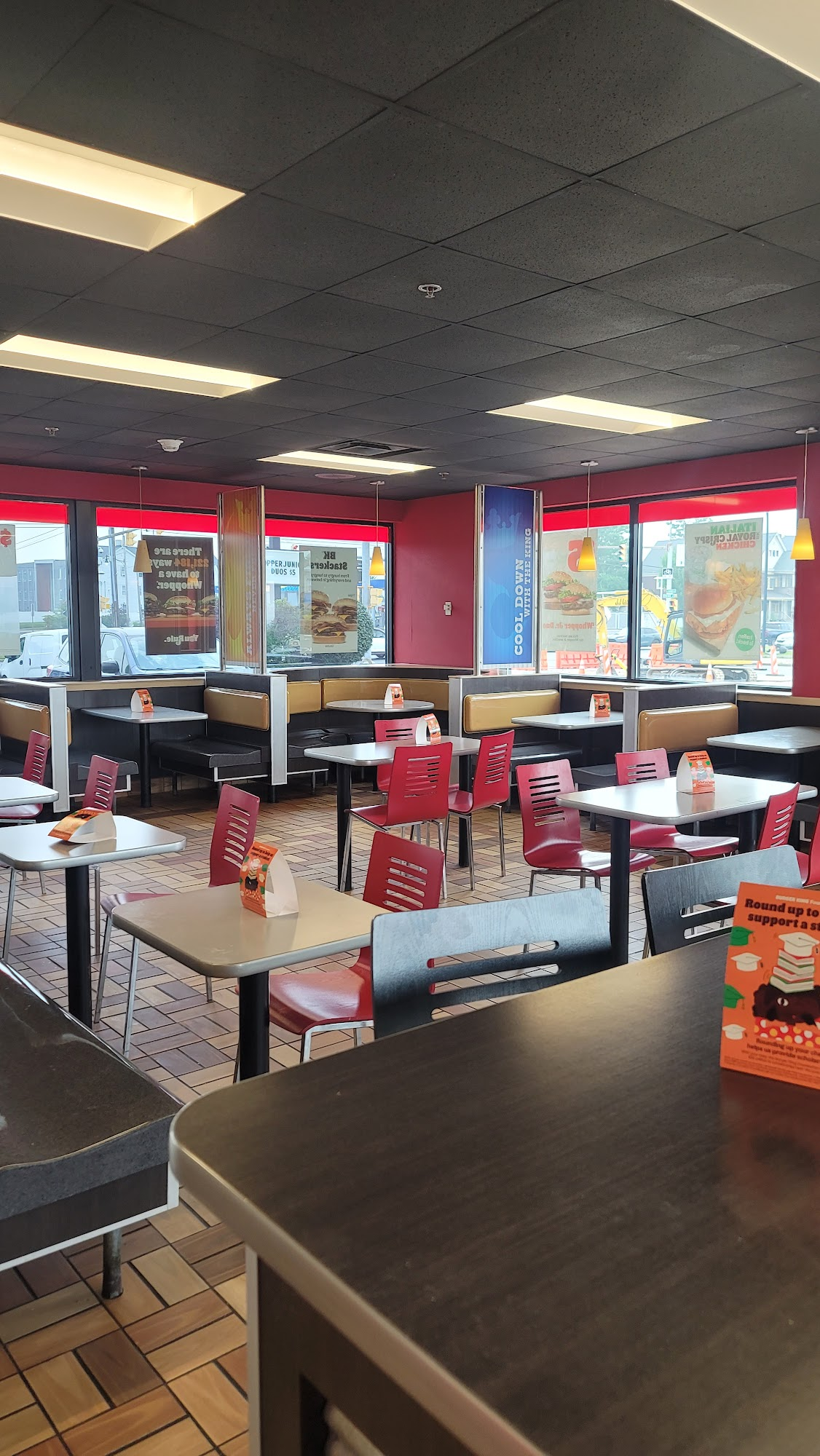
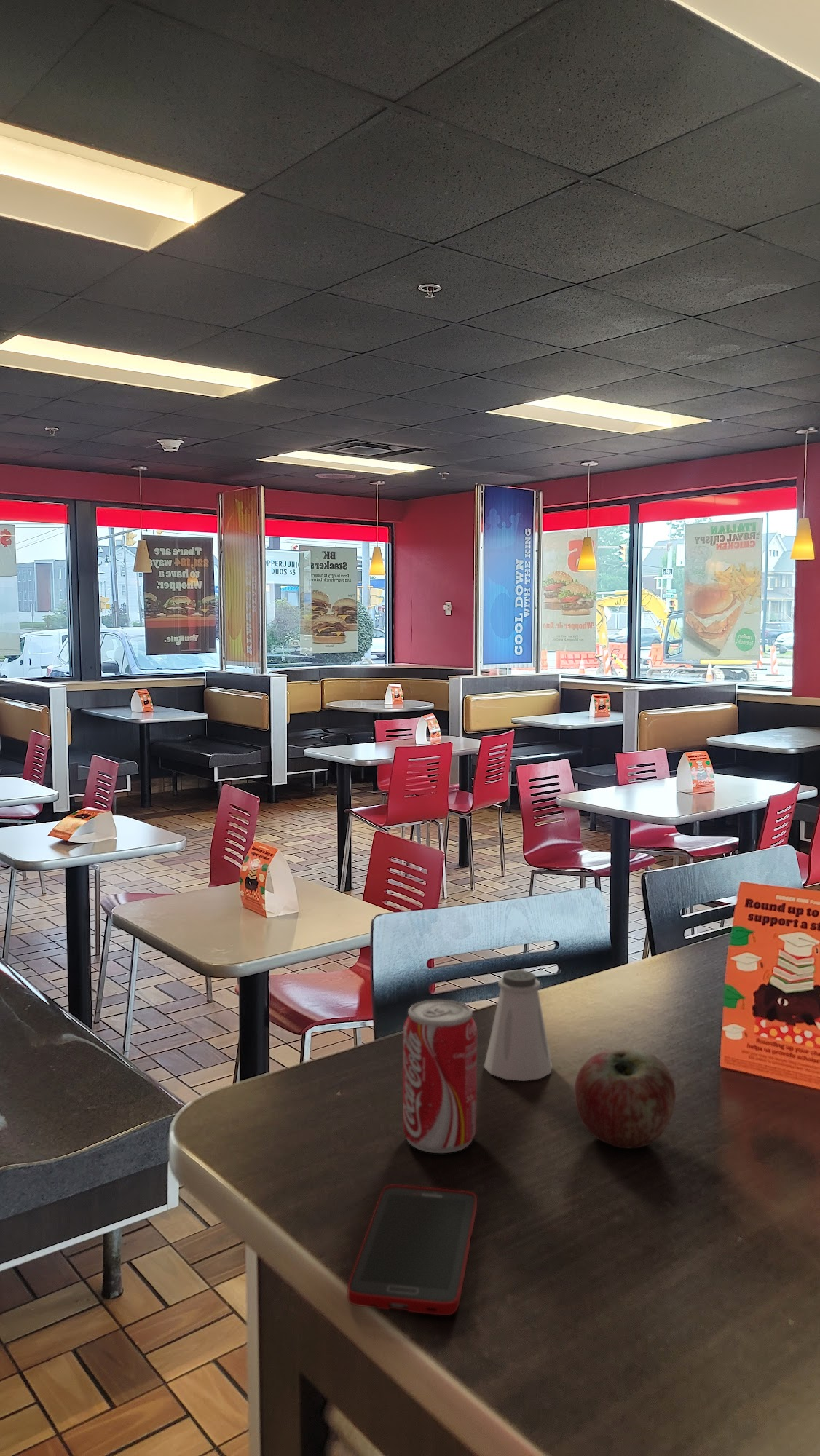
+ apple (624, 1097)
+ cell phone (417, 1244)
+ saltshaker (519, 1021)
+ beverage can (440, 1074)
